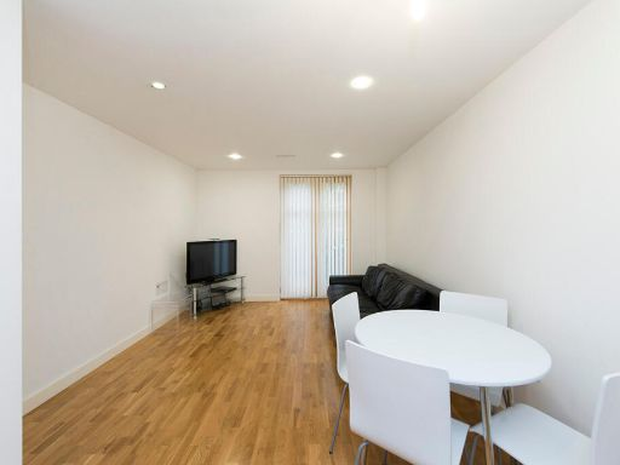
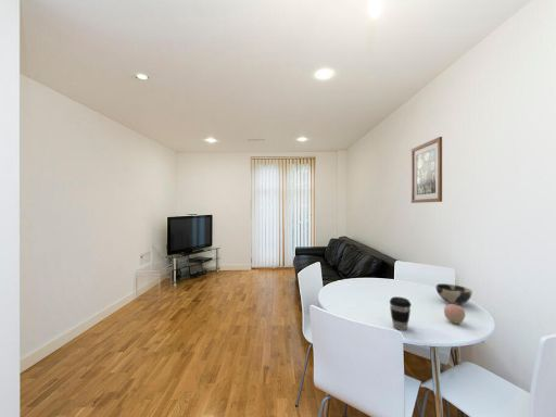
+ wall art (425, 173)
+ bowl (453, 294)
+ coffee cup (400, 313)
+ apple (454, 312)
